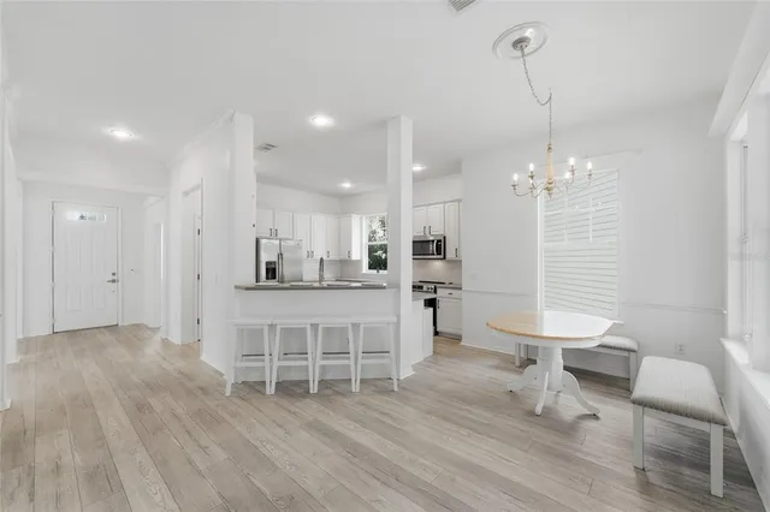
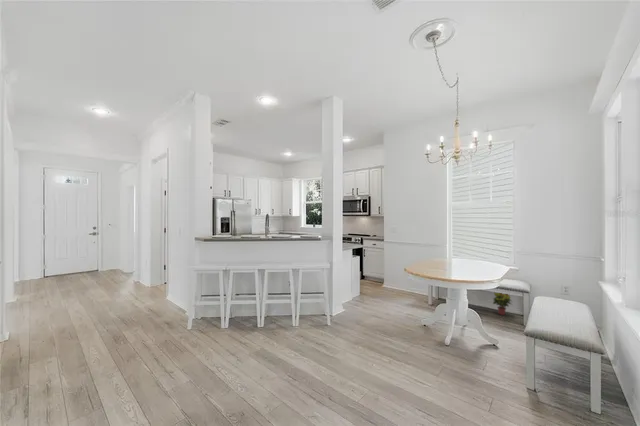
+ potted plant (502, 300)
